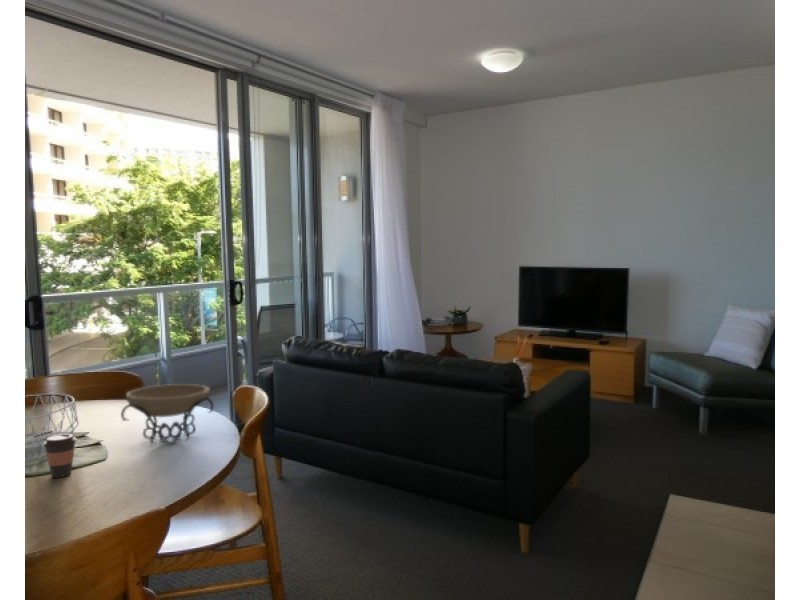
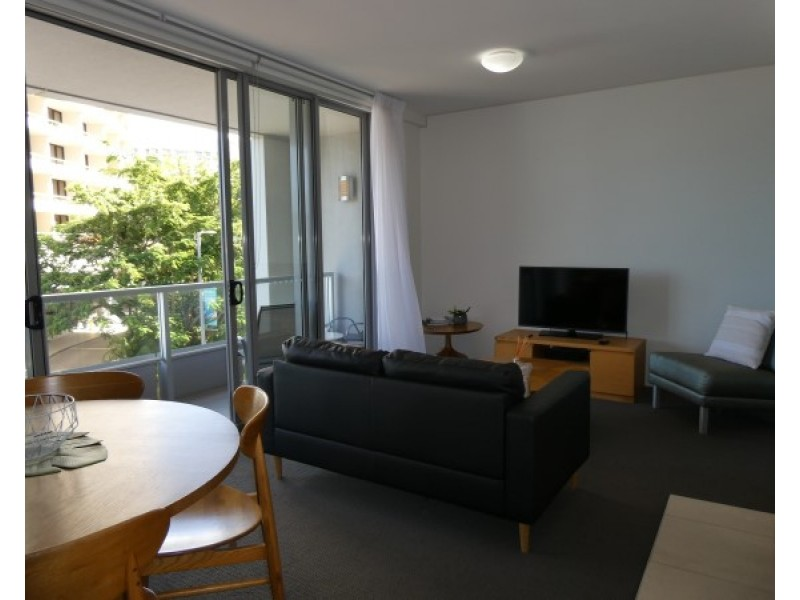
- decorative bowl (169, 415)
- coffee cup (60, 455)
